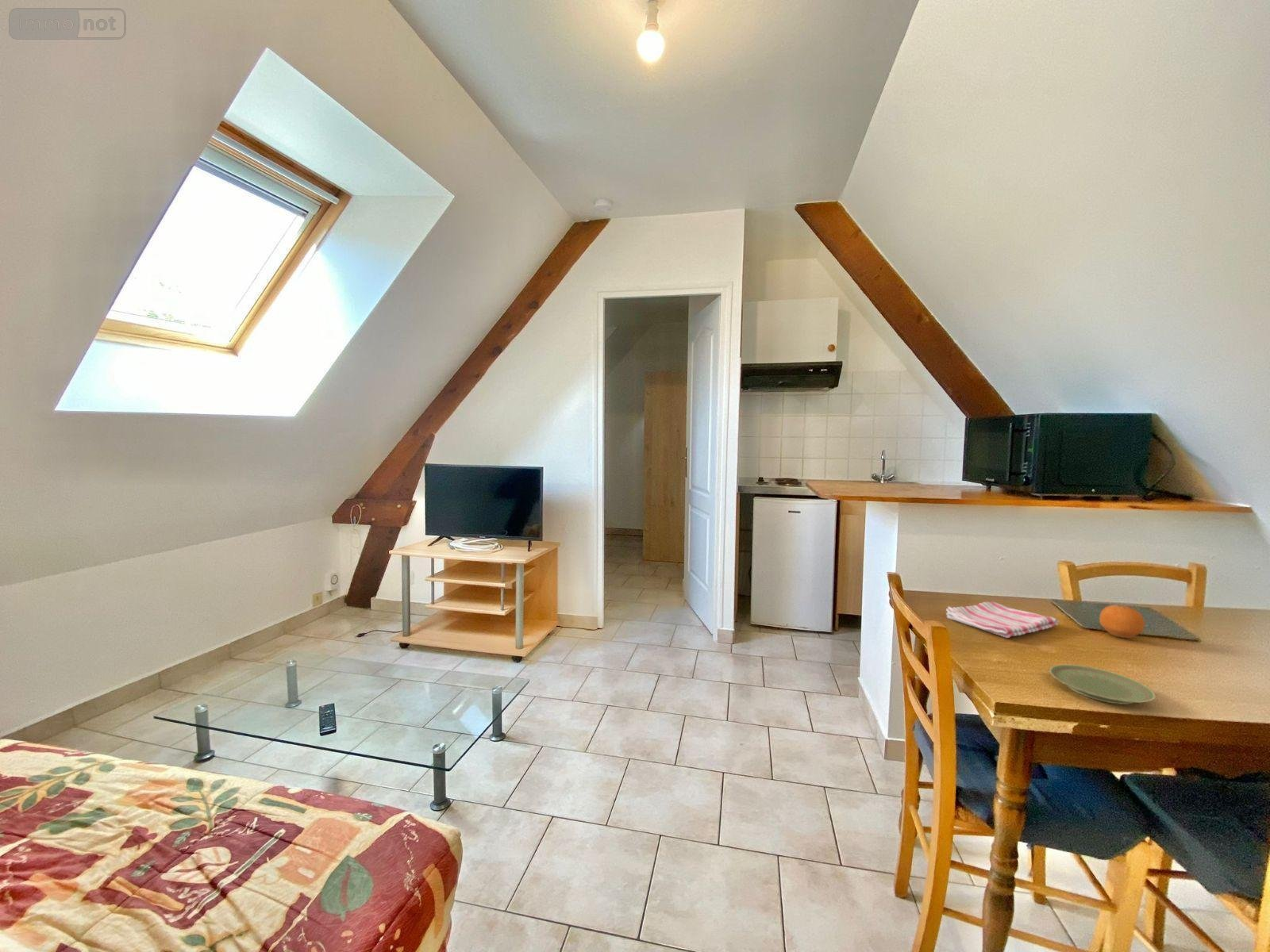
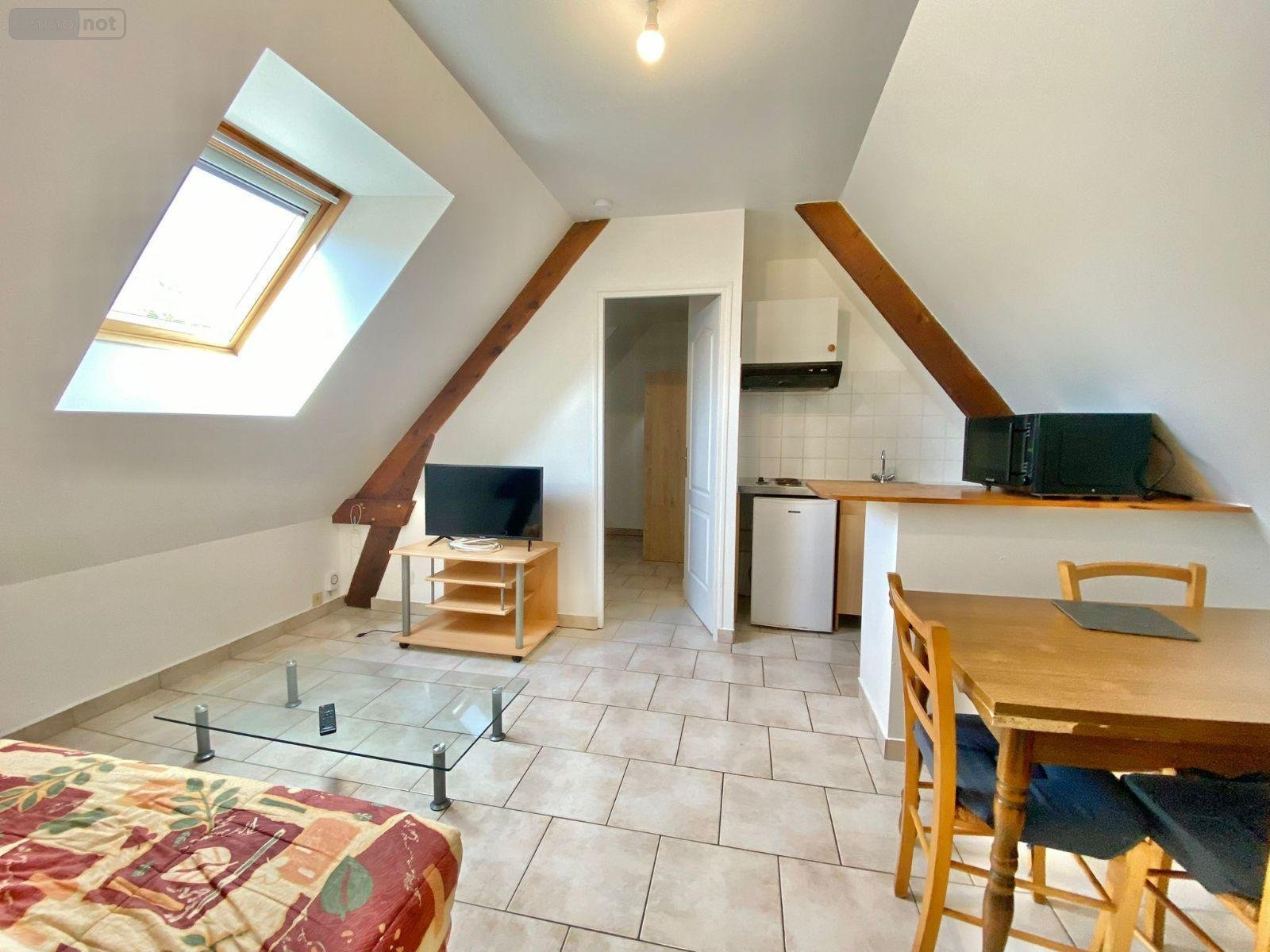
- fruit (1122, 621)
- dish towel (1000, 616)
- plate (1099, 686)
